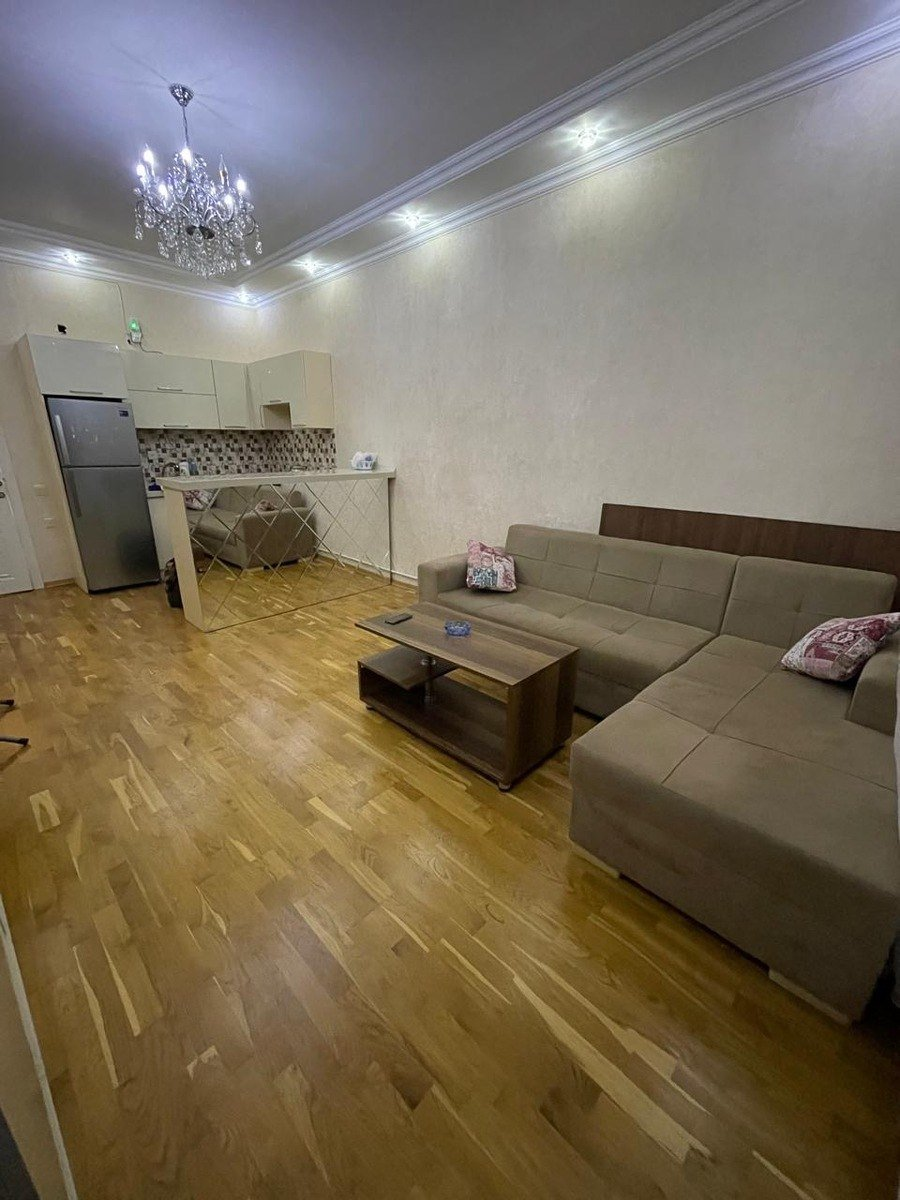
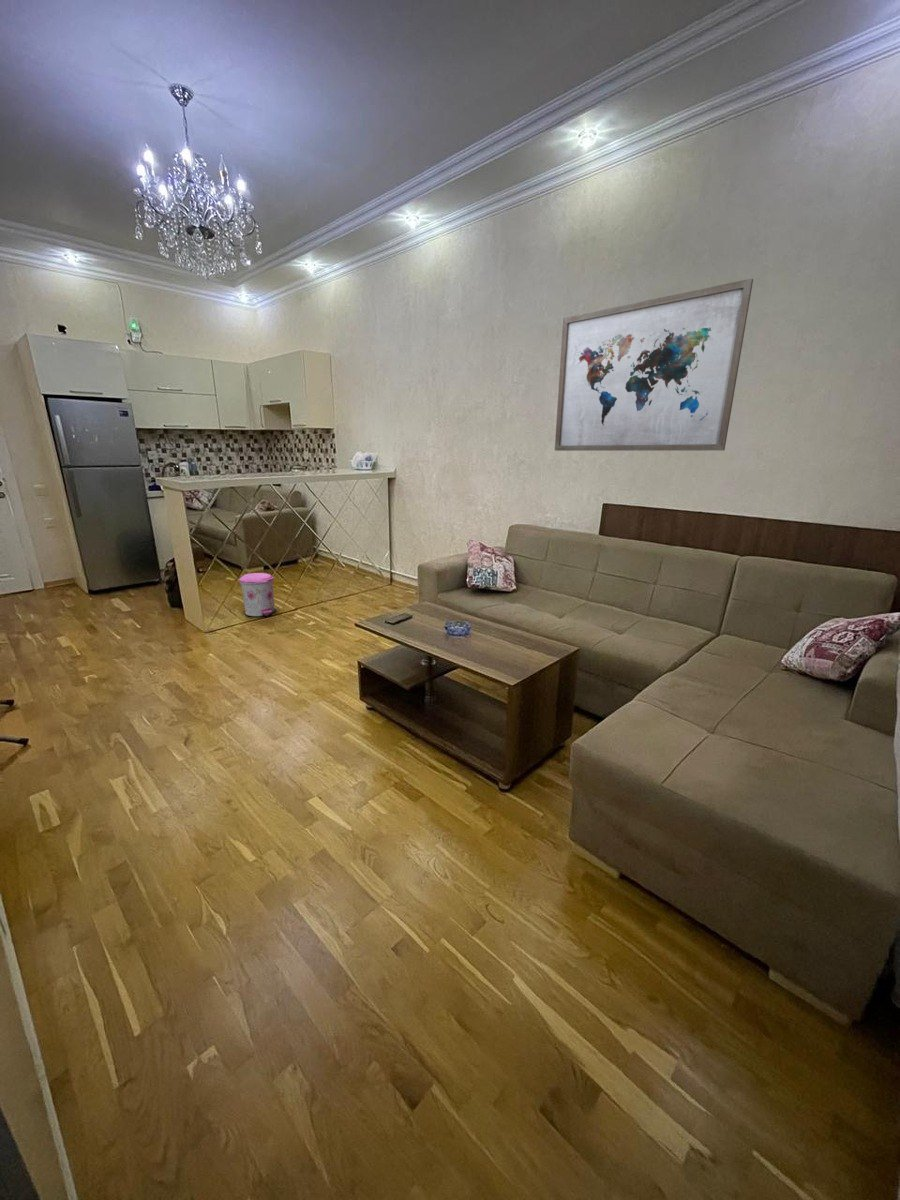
+ trash can (258, 593)
+ wall art (637, 379)
